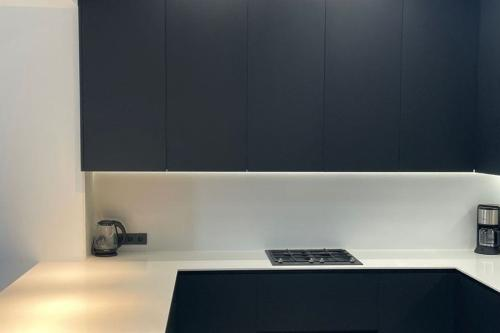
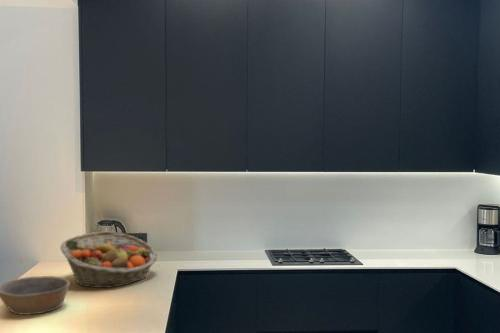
+ bowl (34, 296)
+ fruit basket (110, 258)
